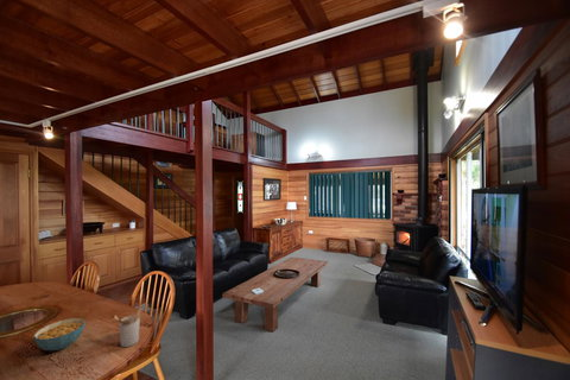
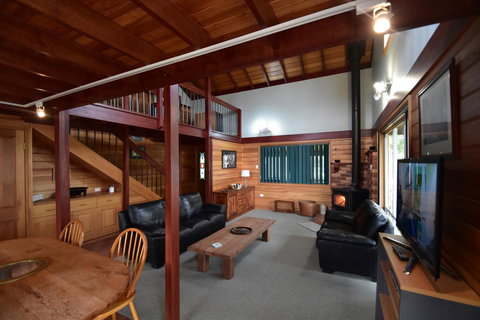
- cereal bowl (61, 337)
- utensil holder (127, 328)
